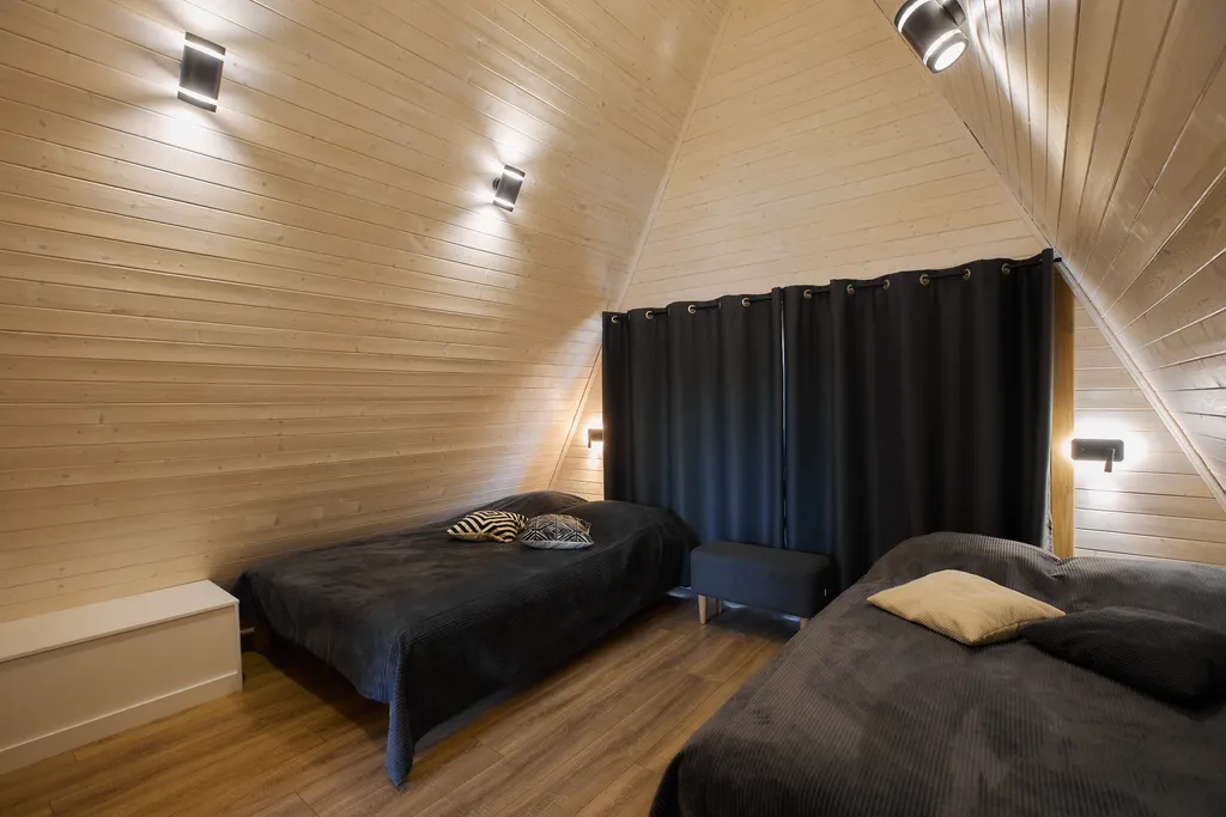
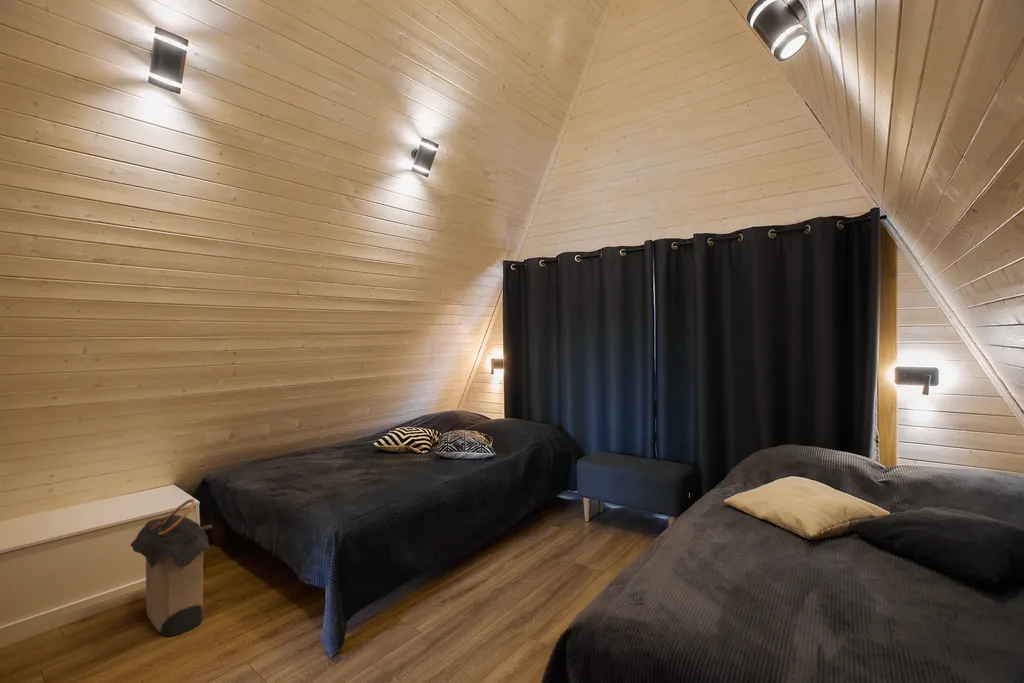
+ laundry hamper (170, 558)
